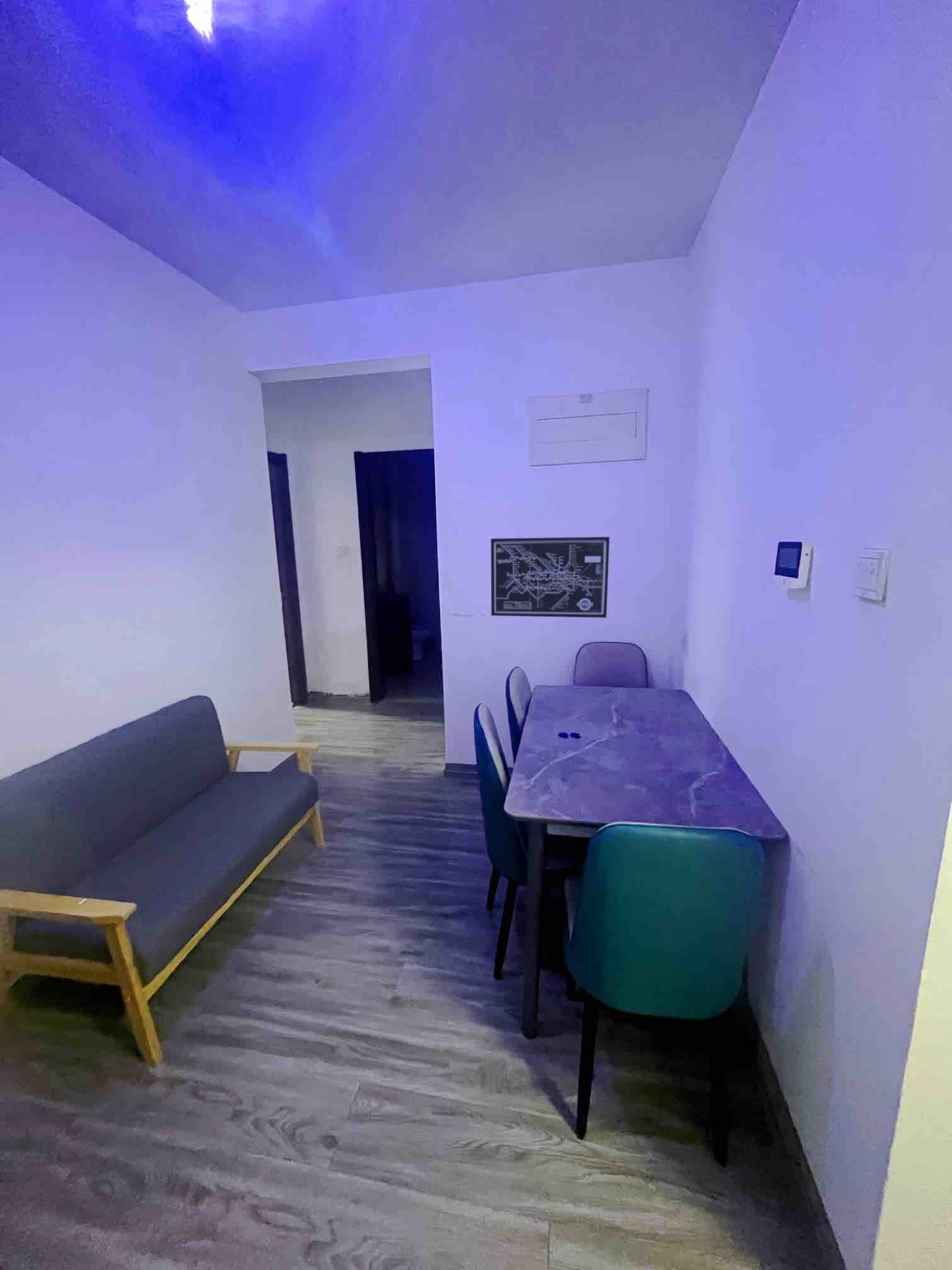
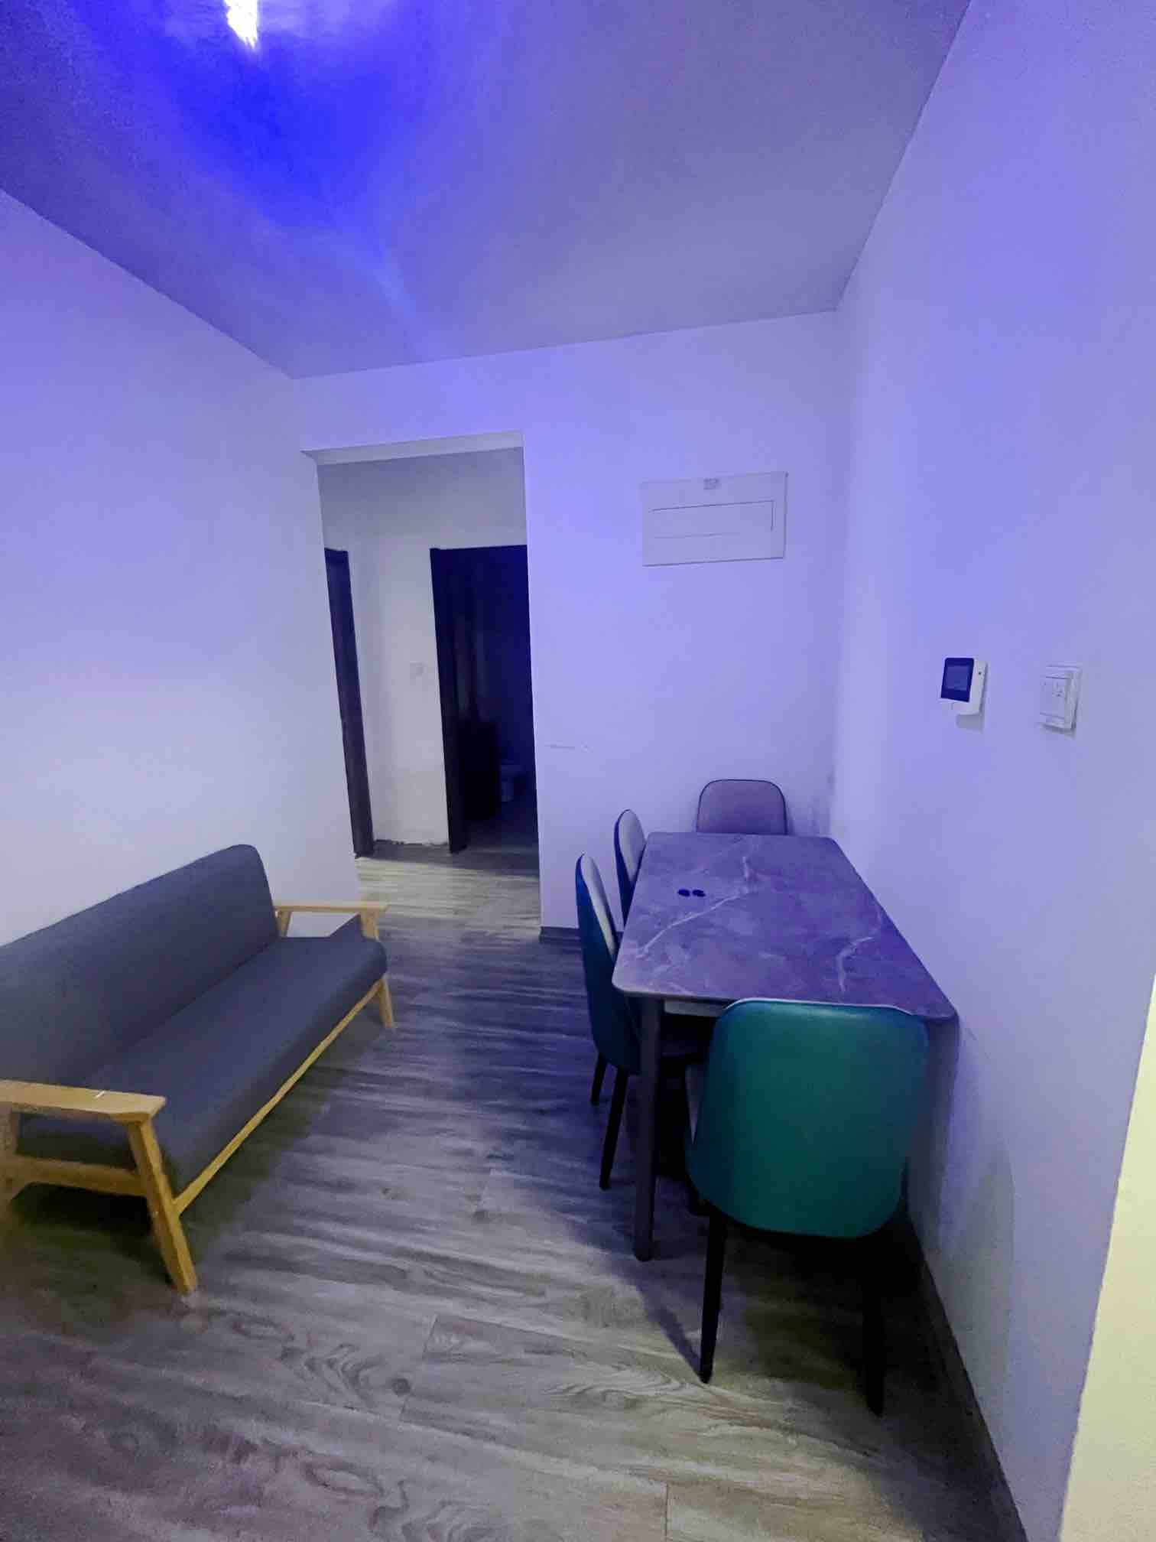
- wall art (548, 577)
